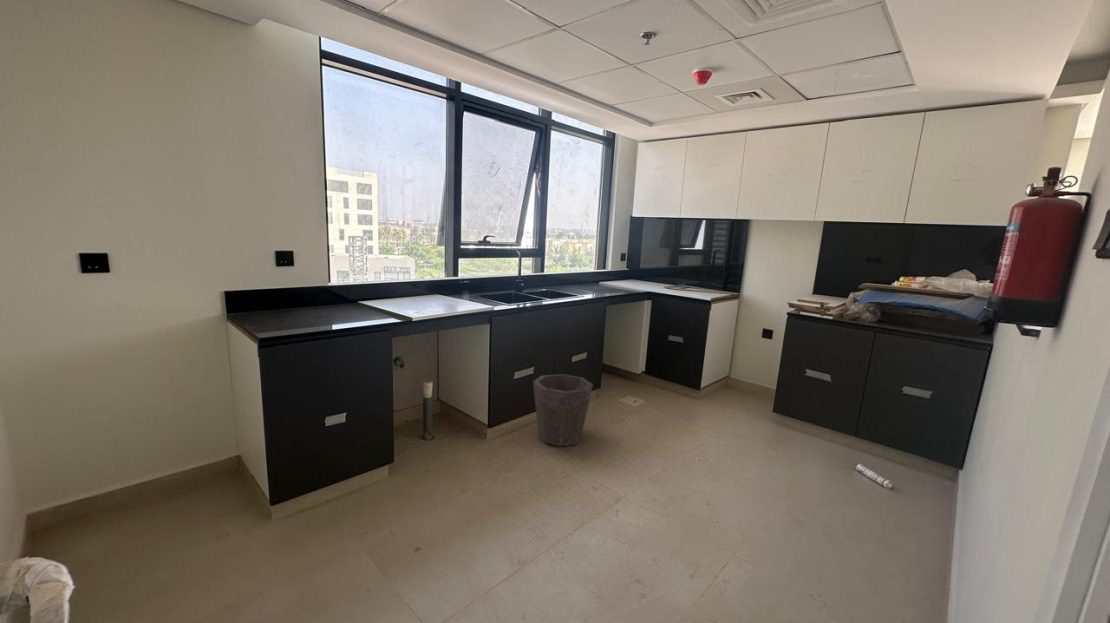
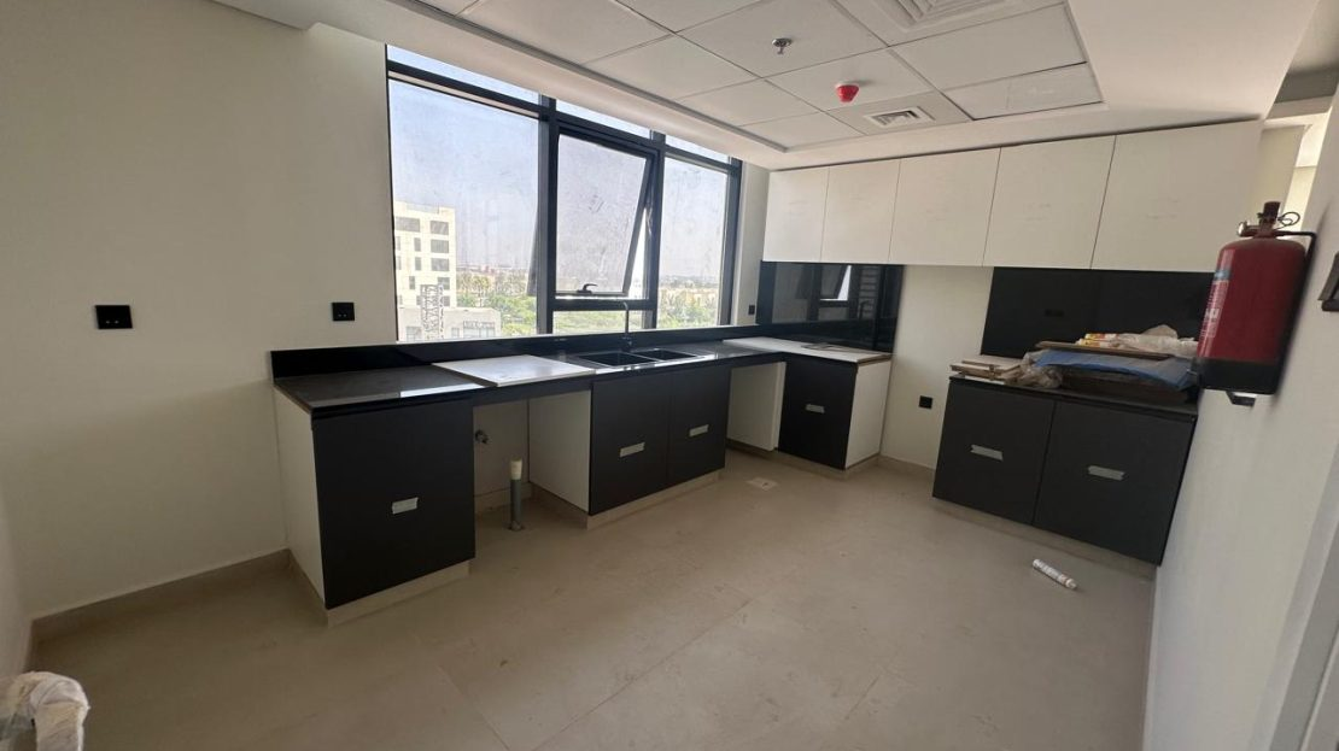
- waste bin (561, 410)
